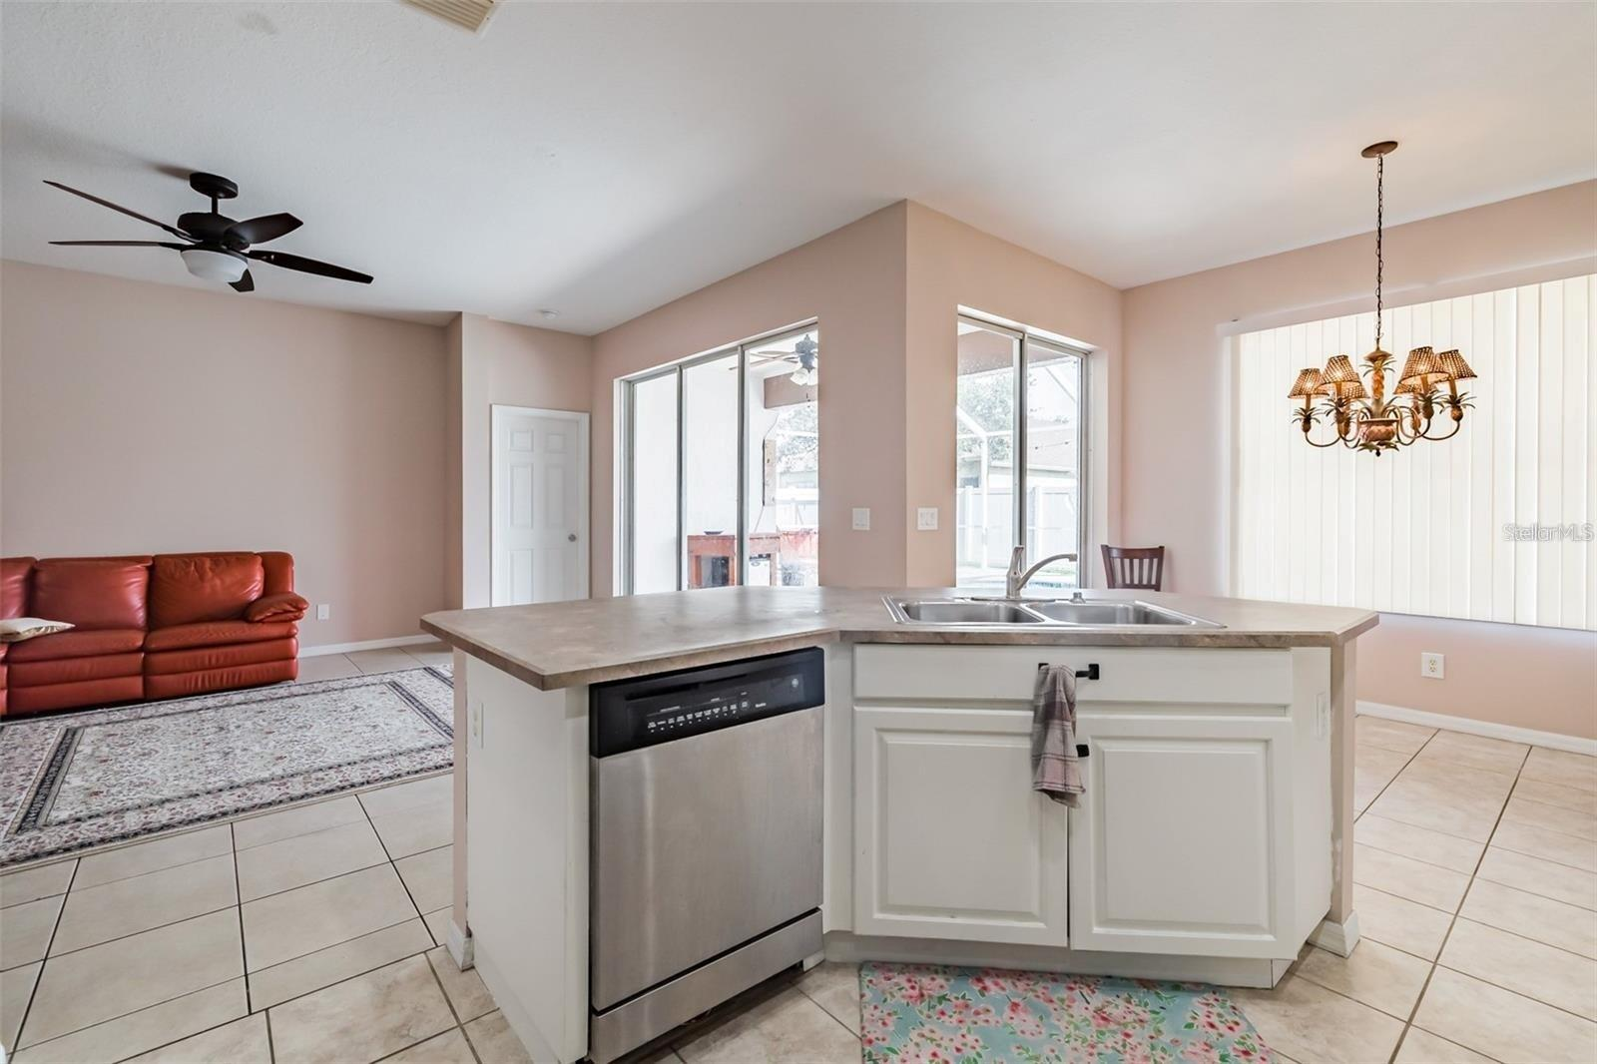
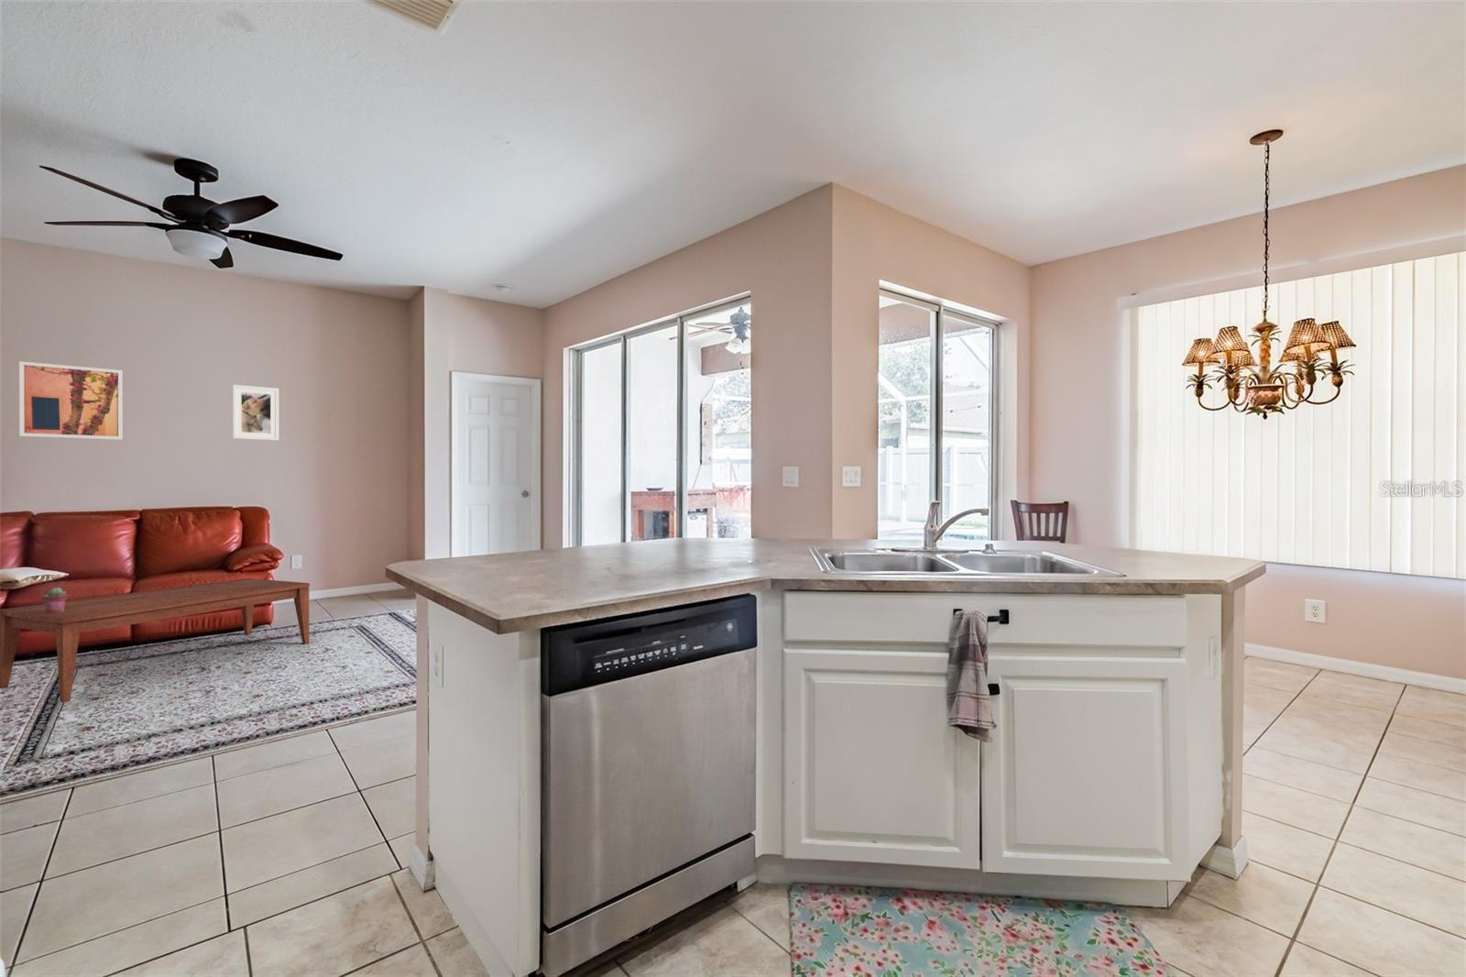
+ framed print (256, 412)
+ coffee table (170, 618)
+ wall art (72, 401)
+ potted succulent (54, 599)
